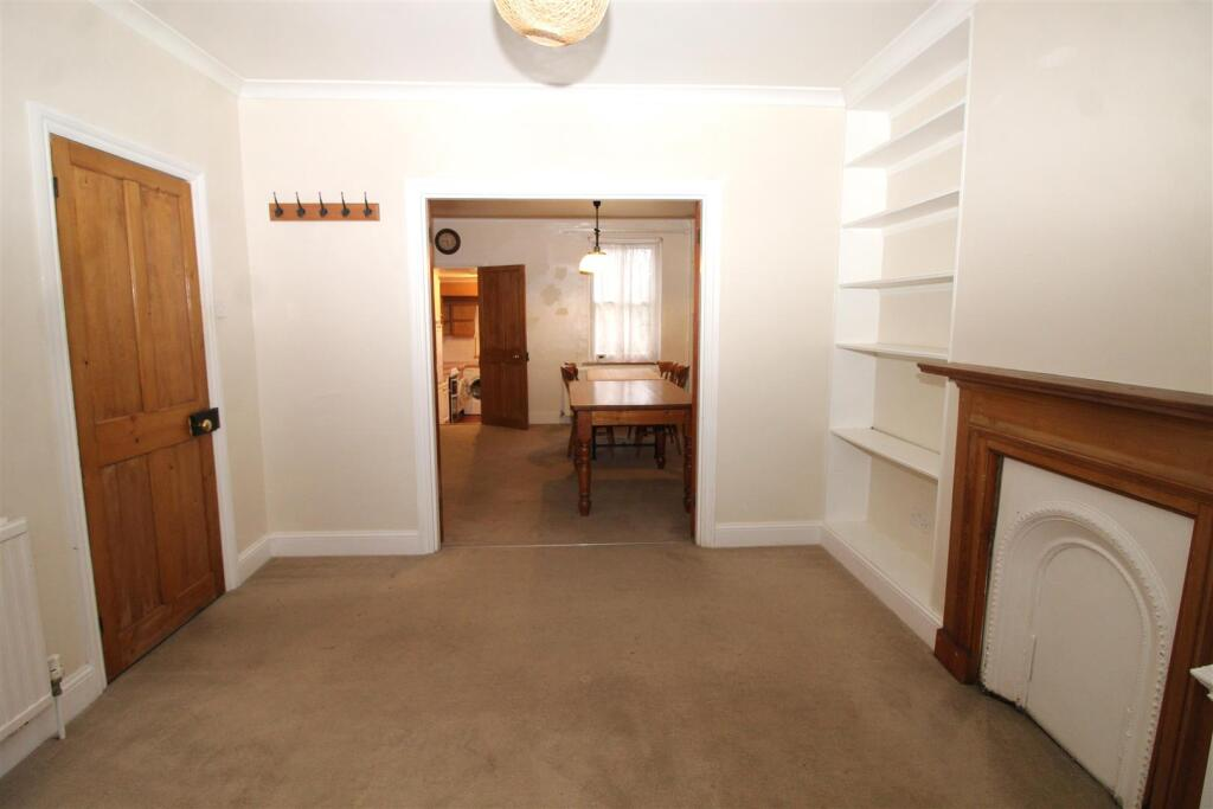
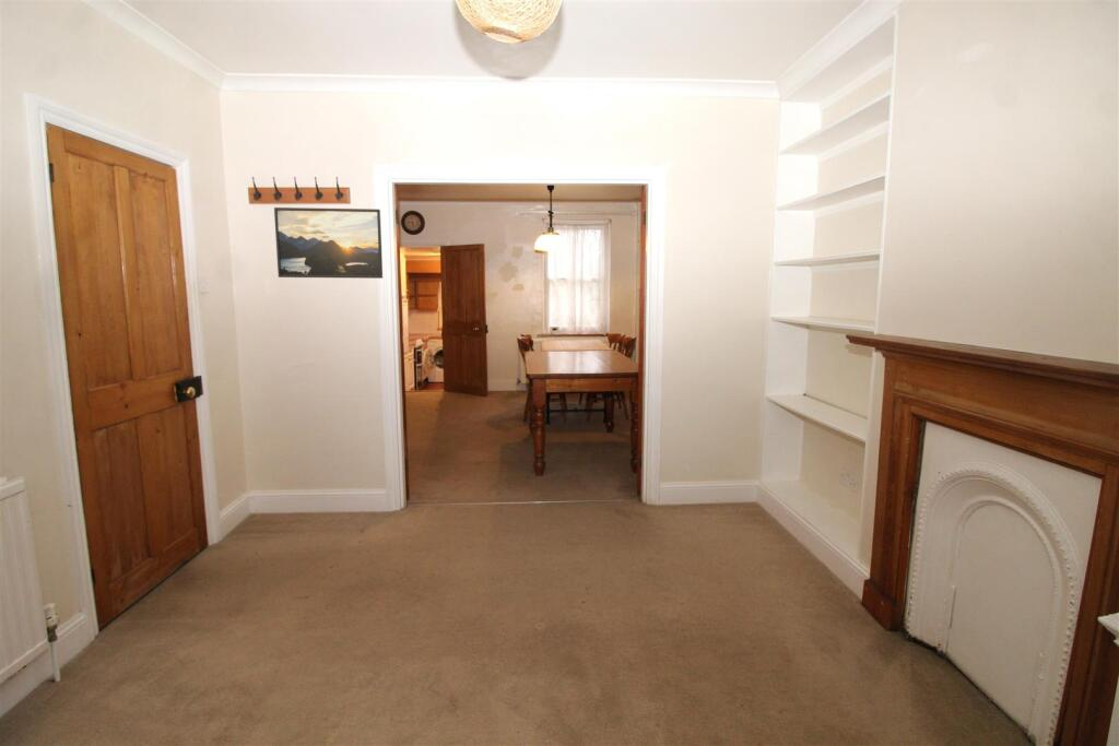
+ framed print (329, 242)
